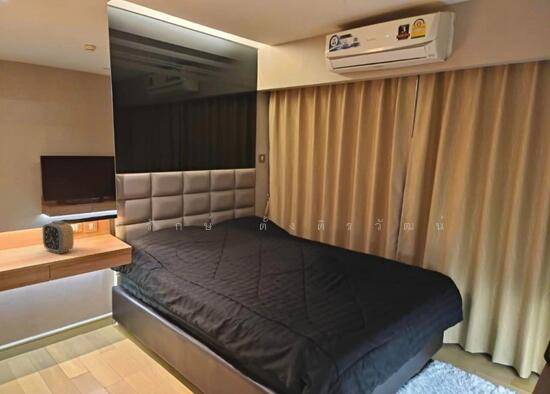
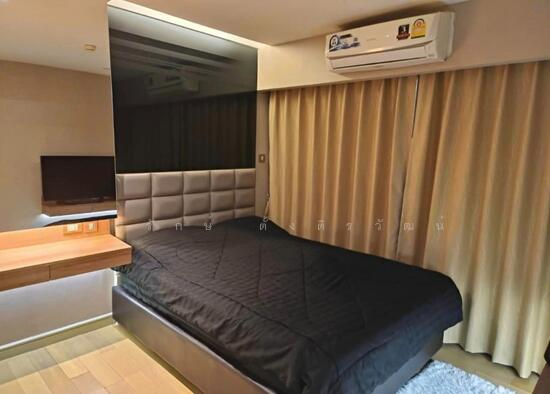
- alarm clock (57, 236)
